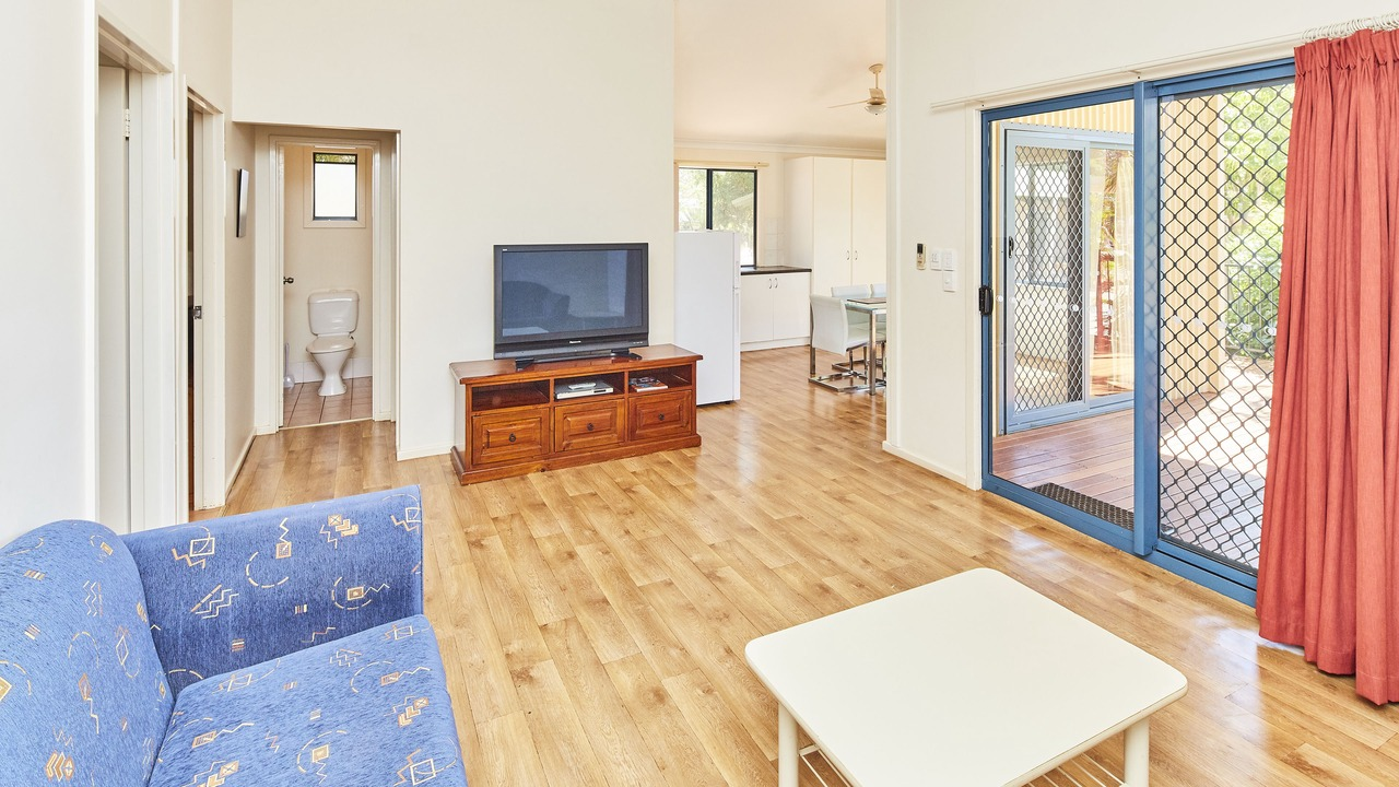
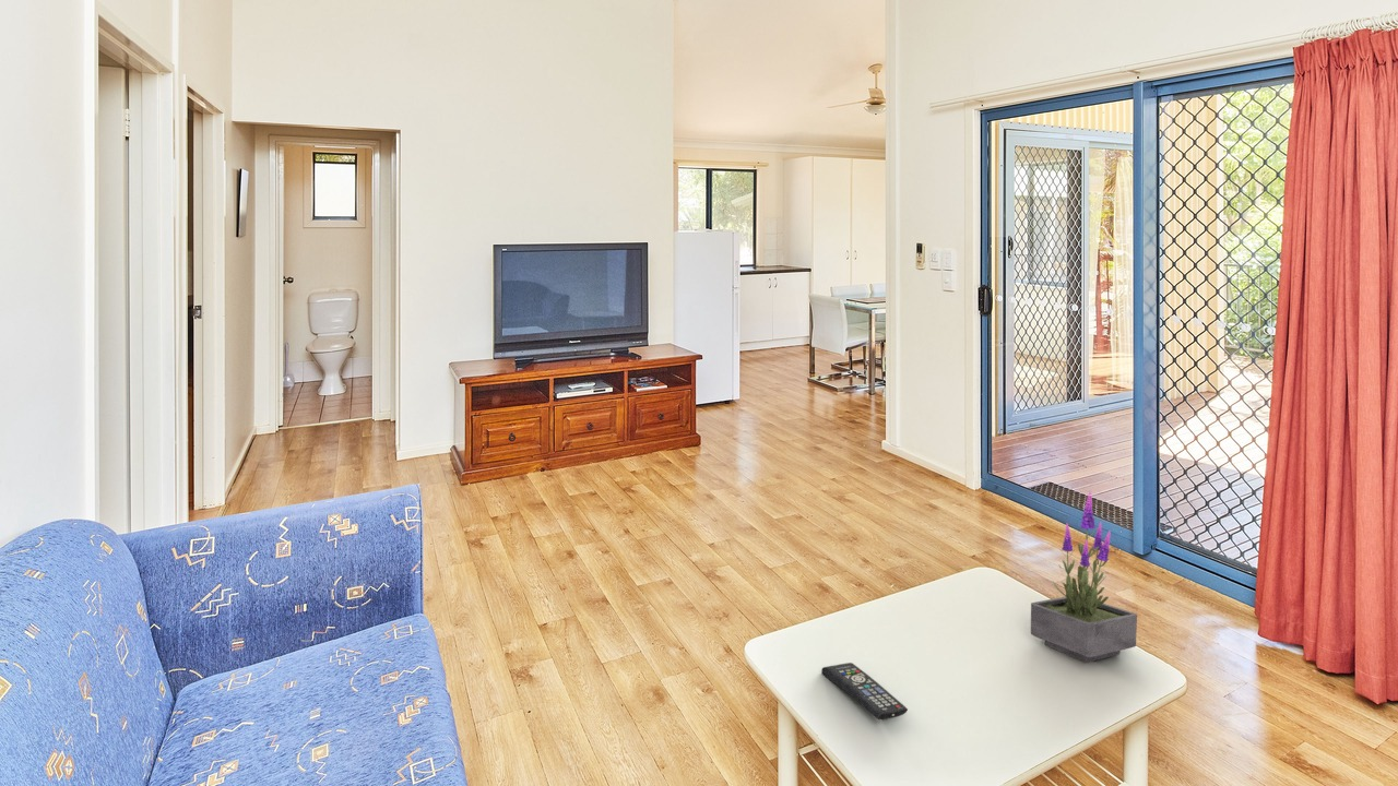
+ remote control (861, 688)
+ potted plant (1083, 570)
